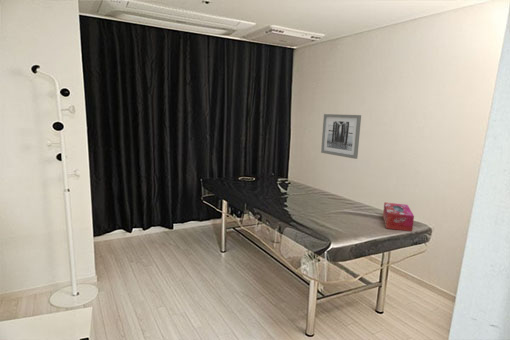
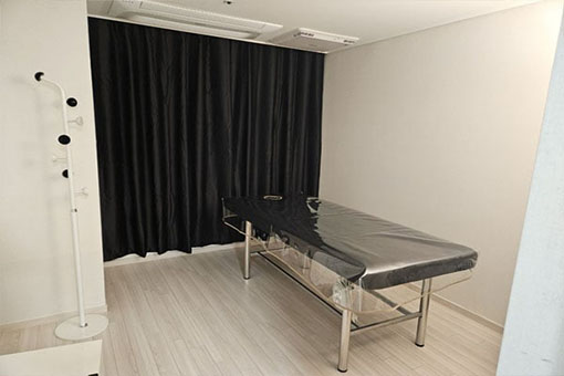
- tissue box (397, 215)
- wall art (339, 135)
